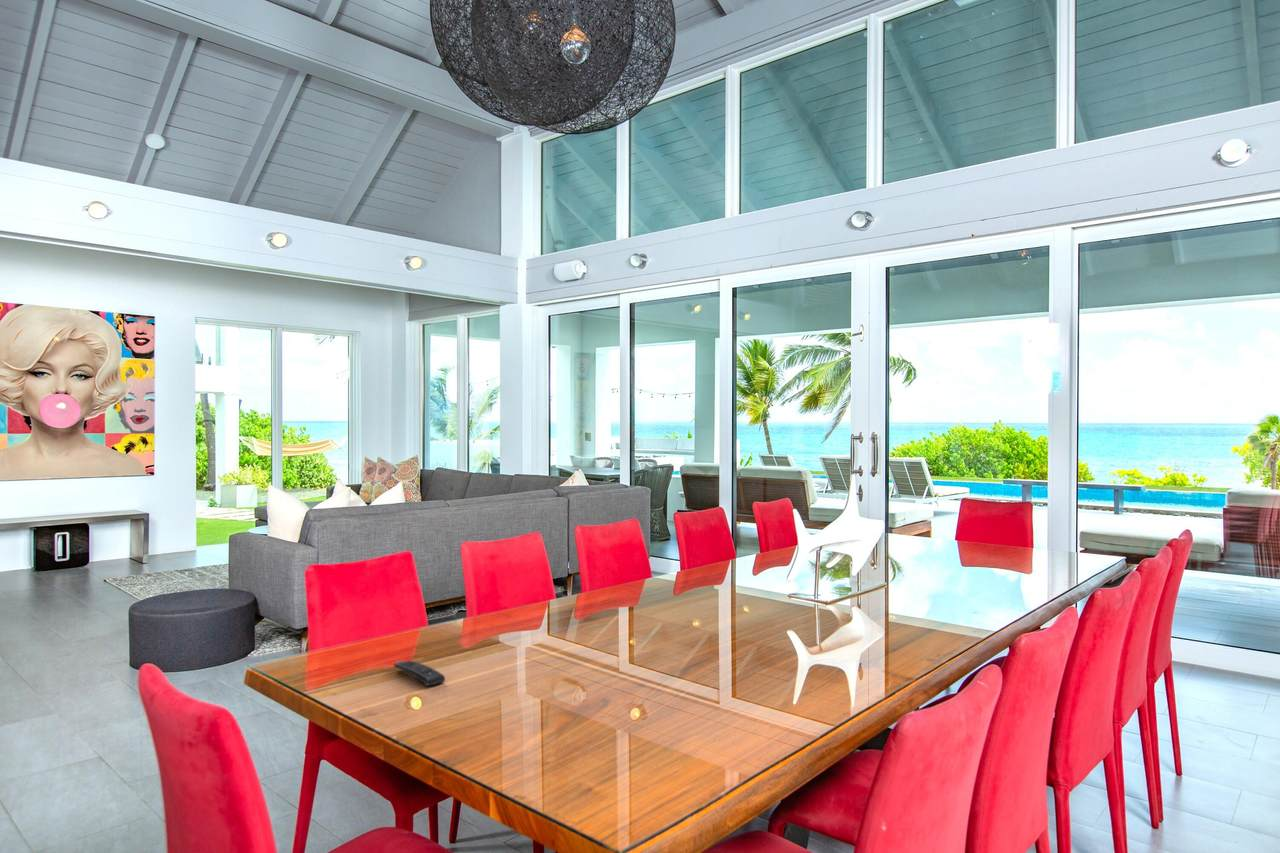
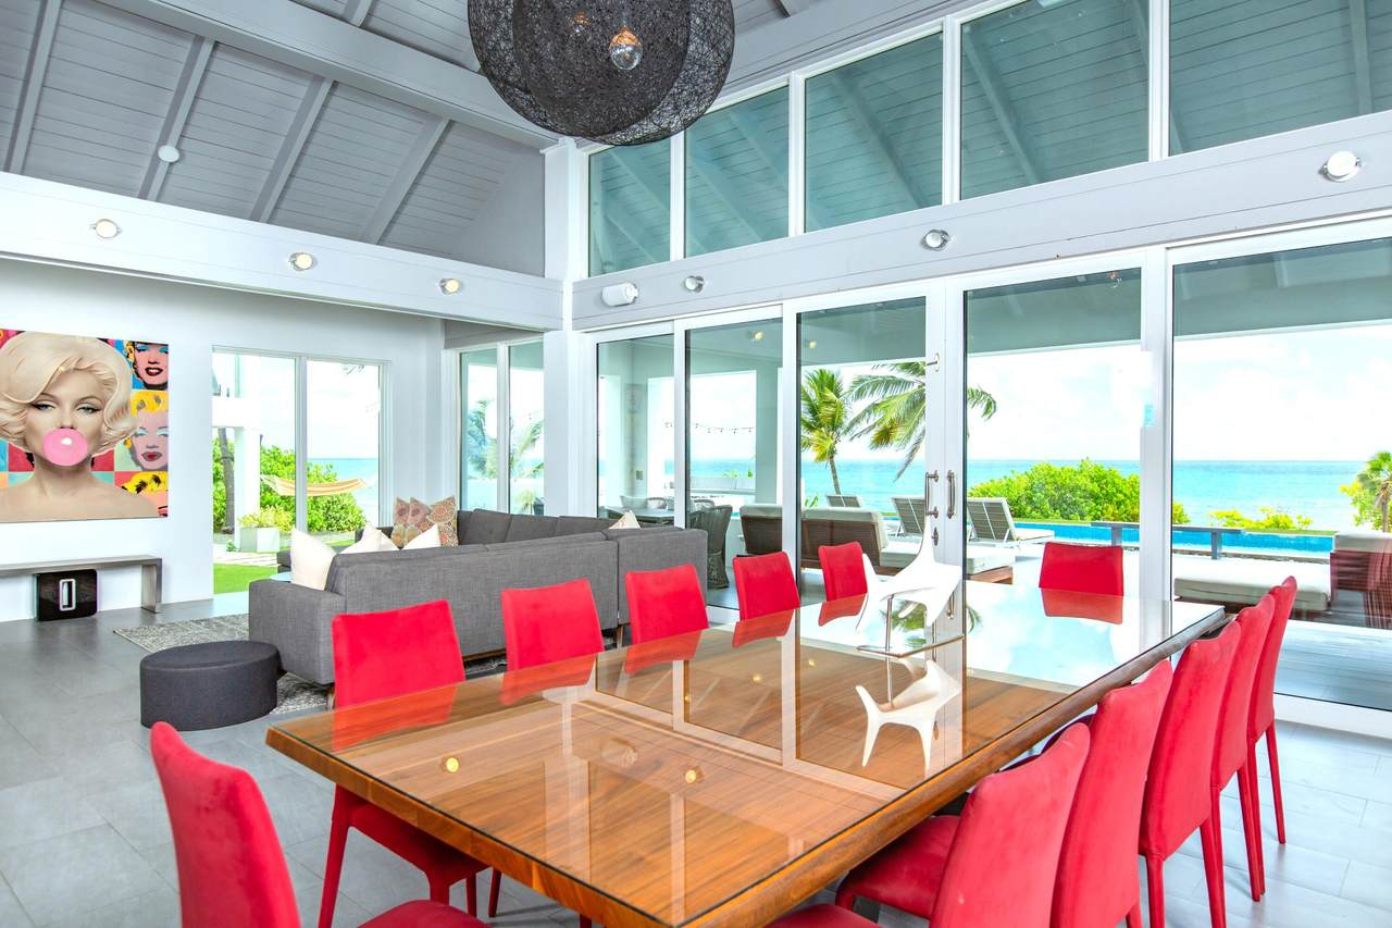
- remote control (416, 670)
